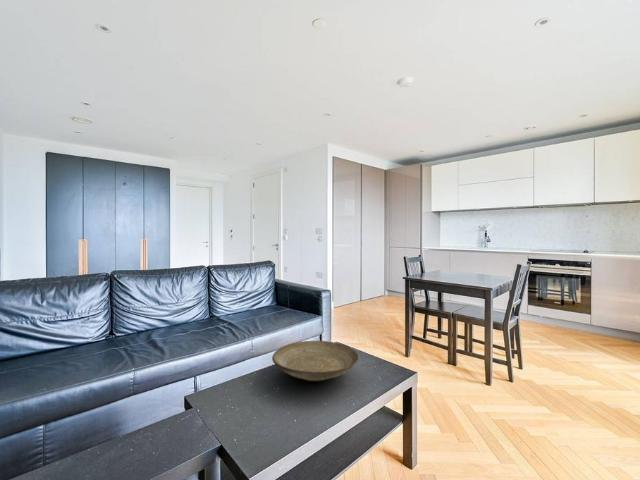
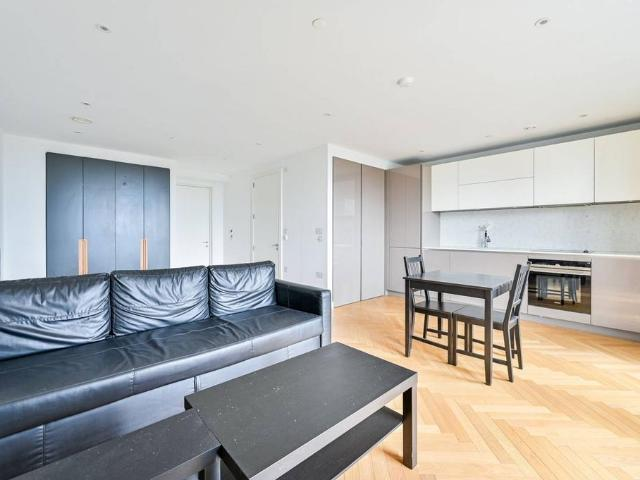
- decorative bowl (315, 364)
